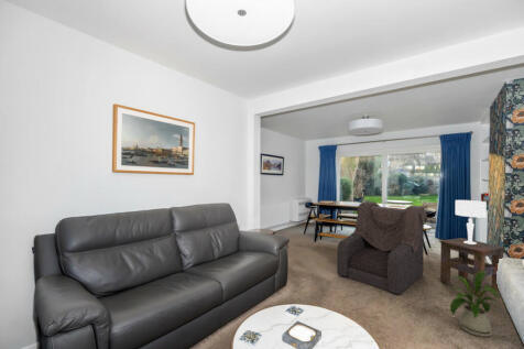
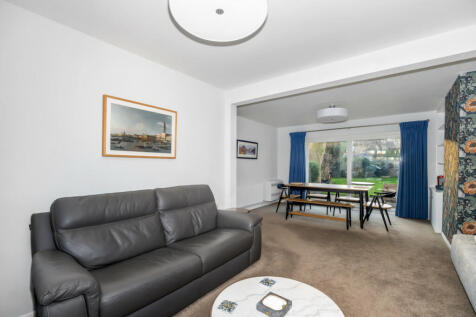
- side table (470, 264)
- table lamp (470, 221)
- armchair (381, 239)
- house plant (468, 302)
